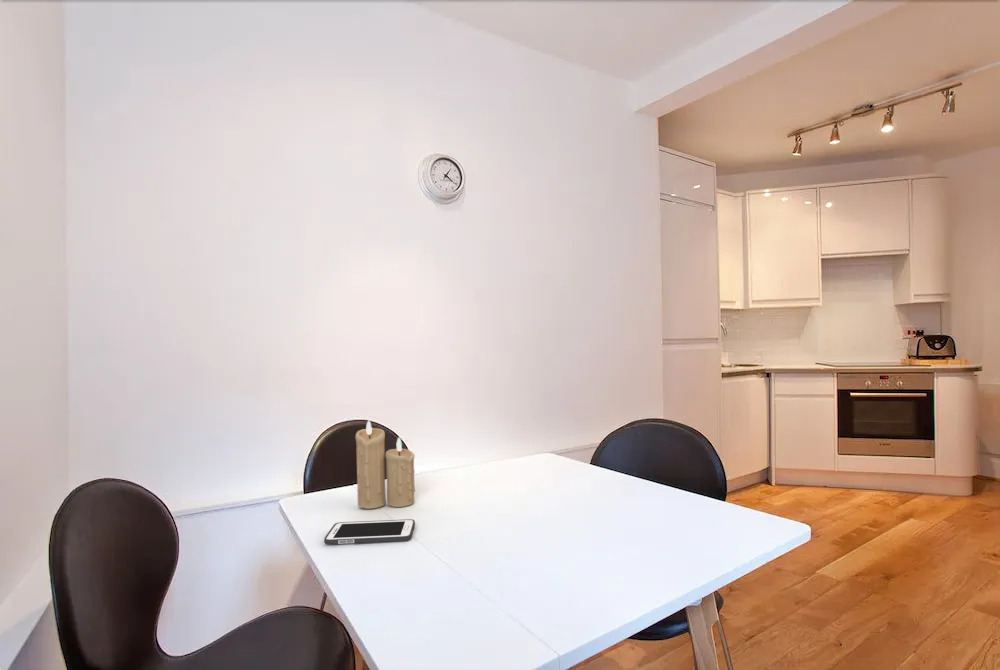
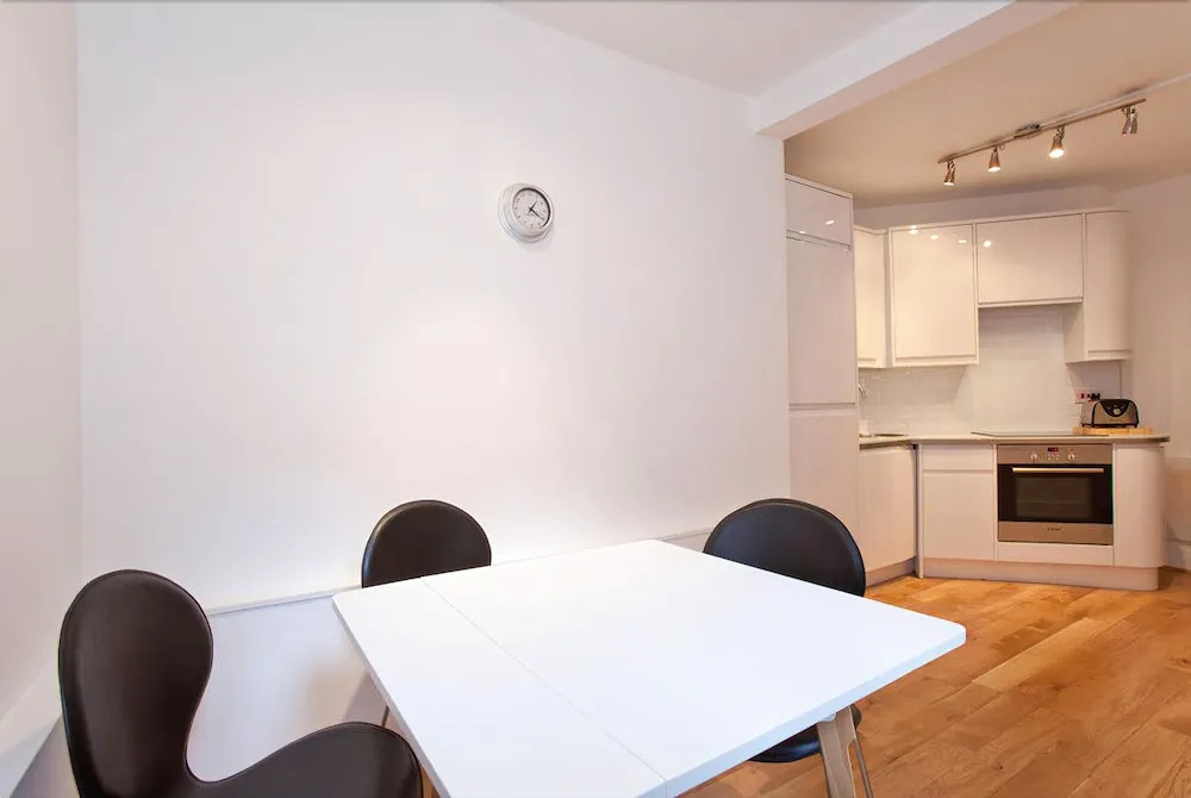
- candle (386, 461)
- cell phone (371, 531)
